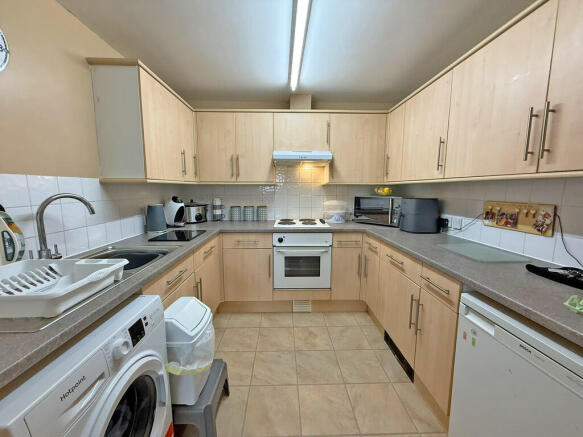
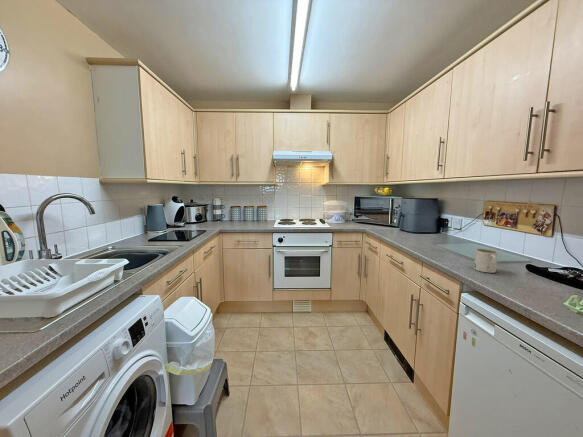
+ mug (487, 261)
